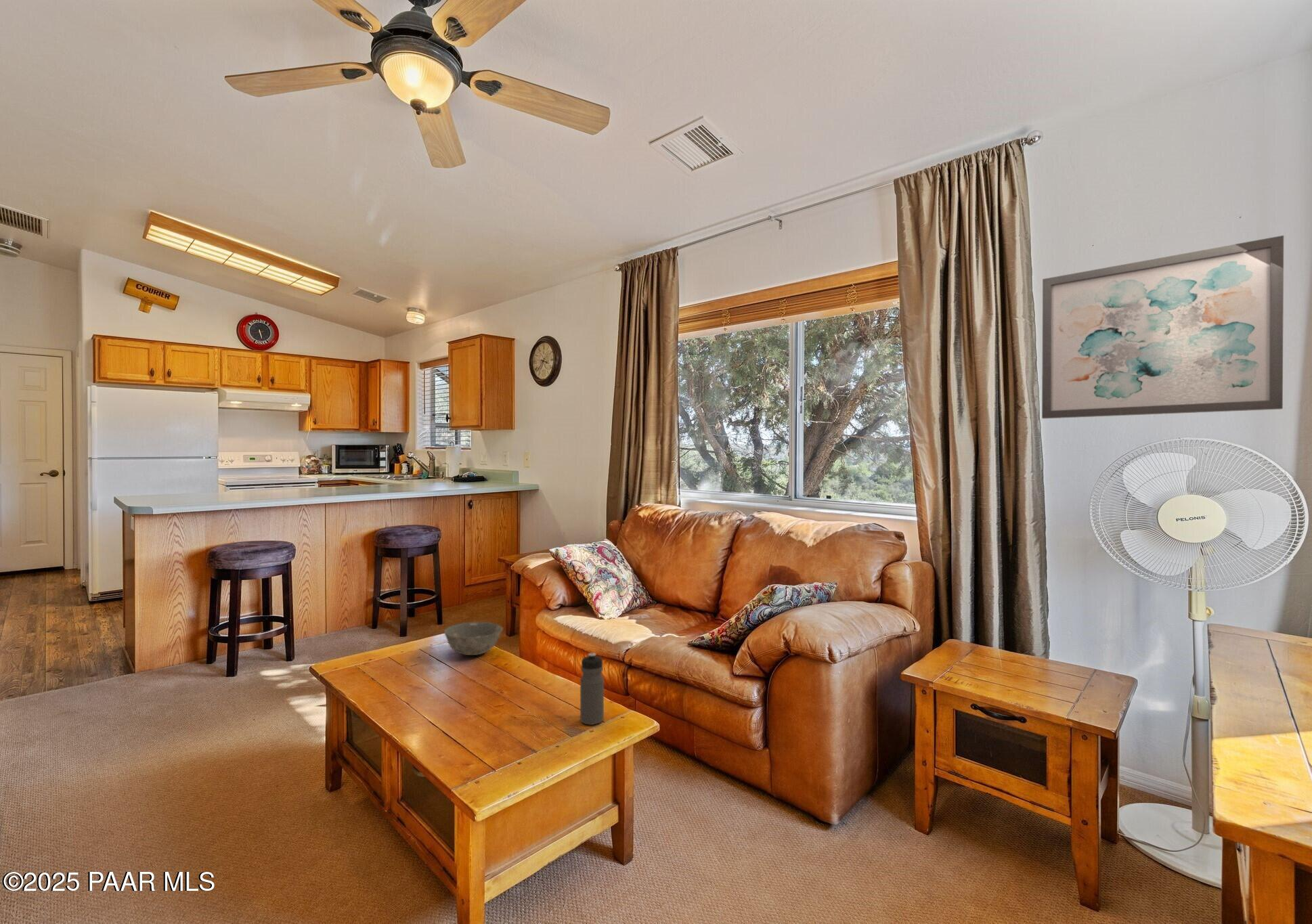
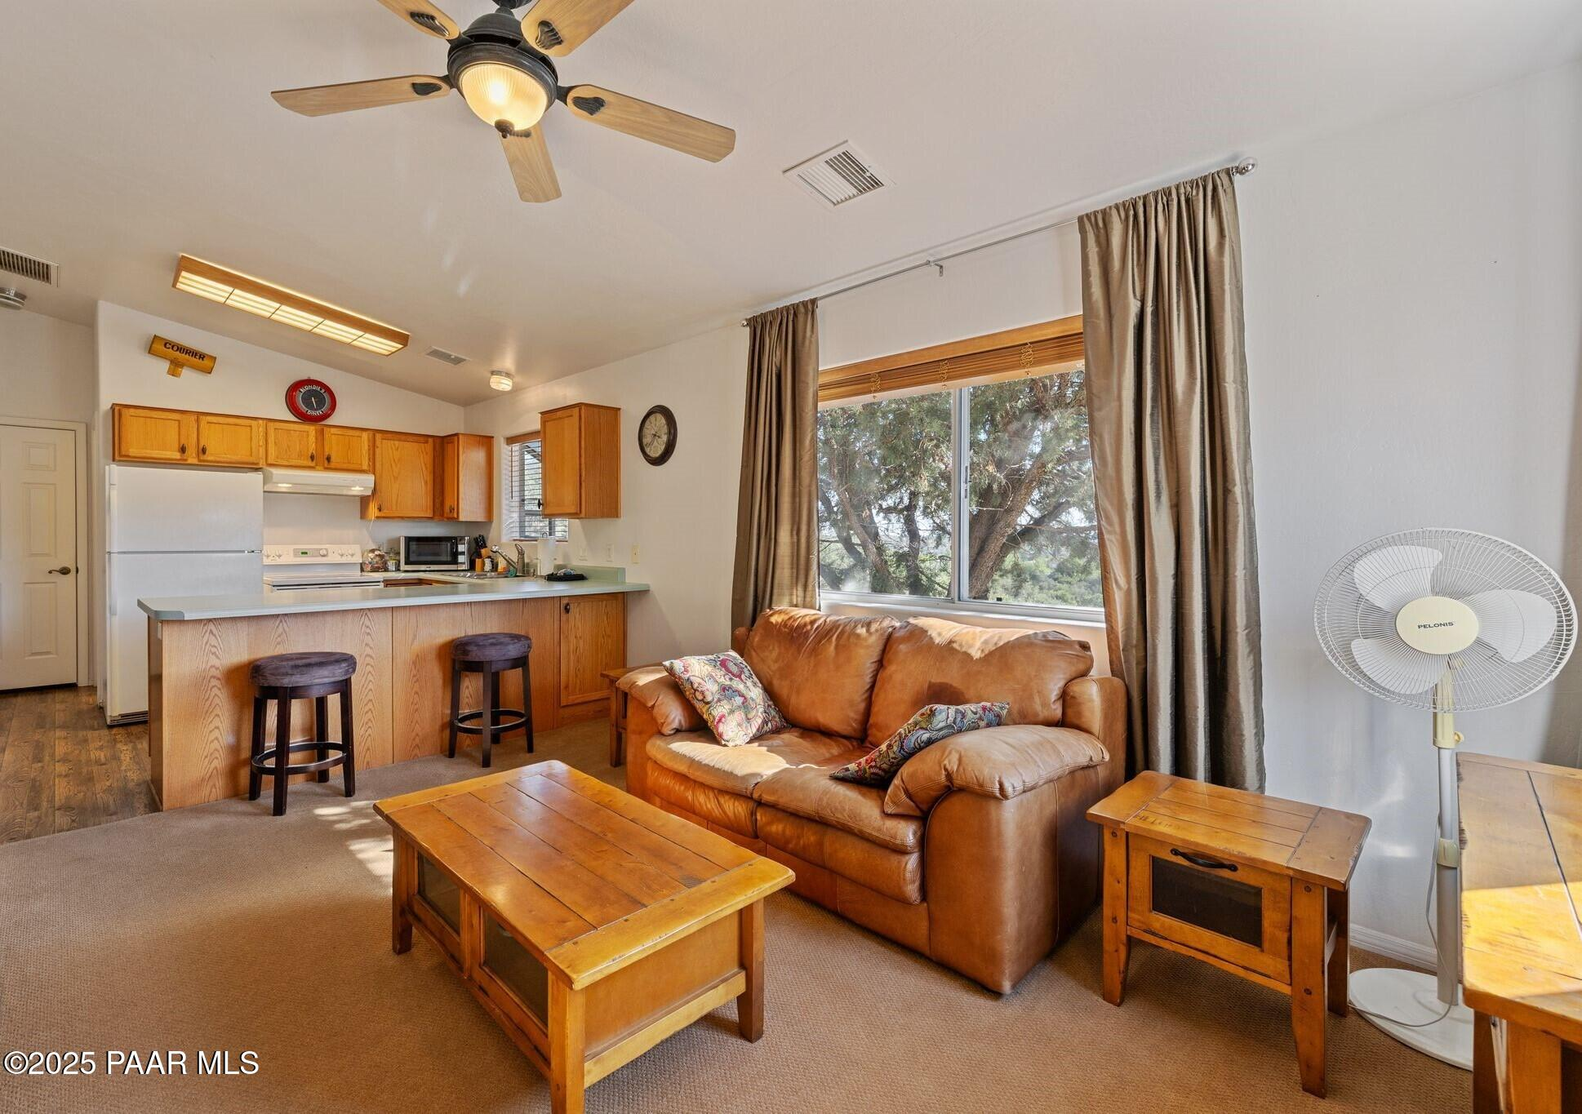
- wall art (1150, 337)
- water bottle (592, 686)
- bowl (473, 640)
